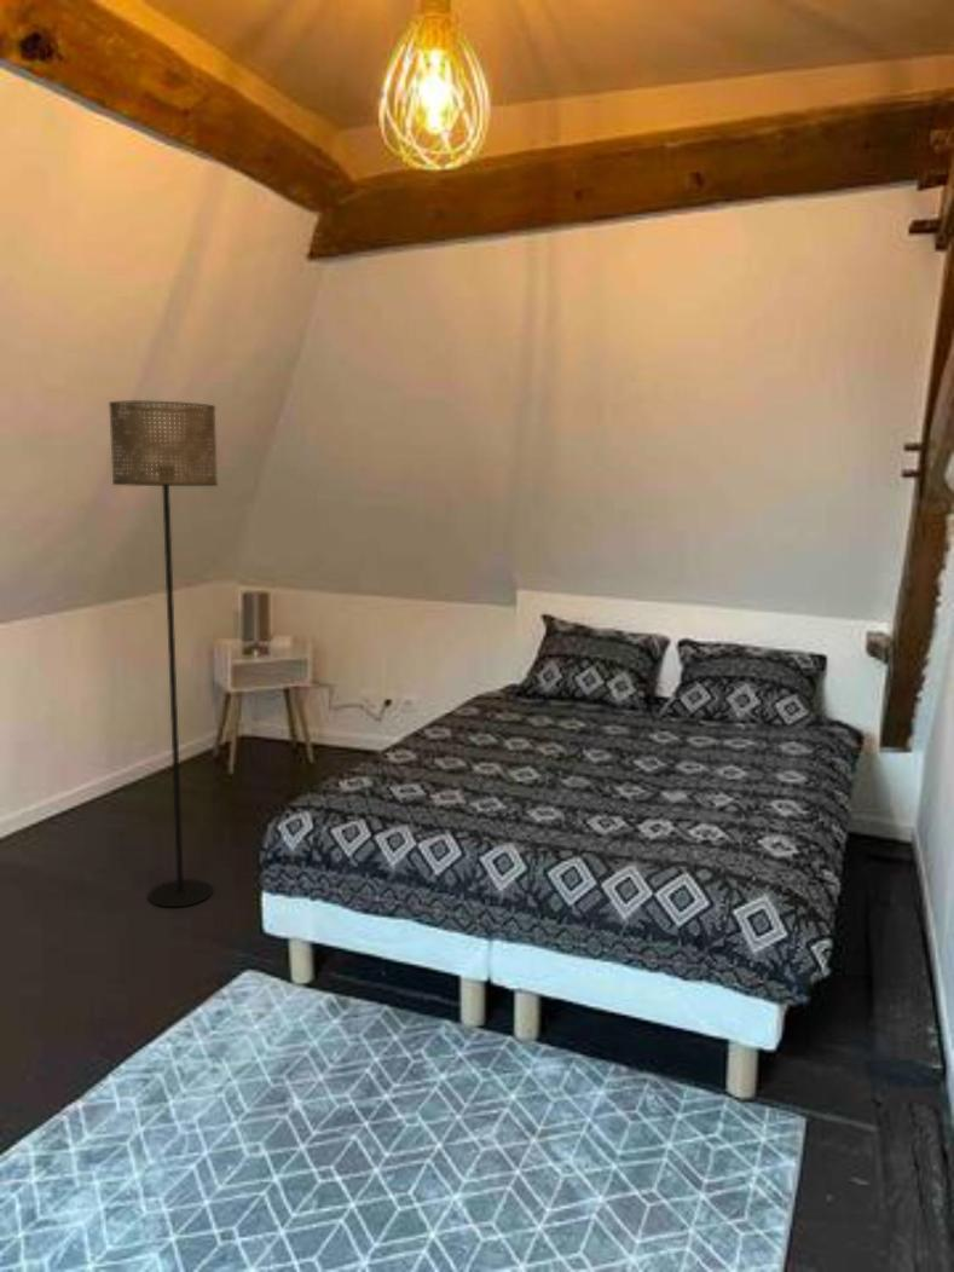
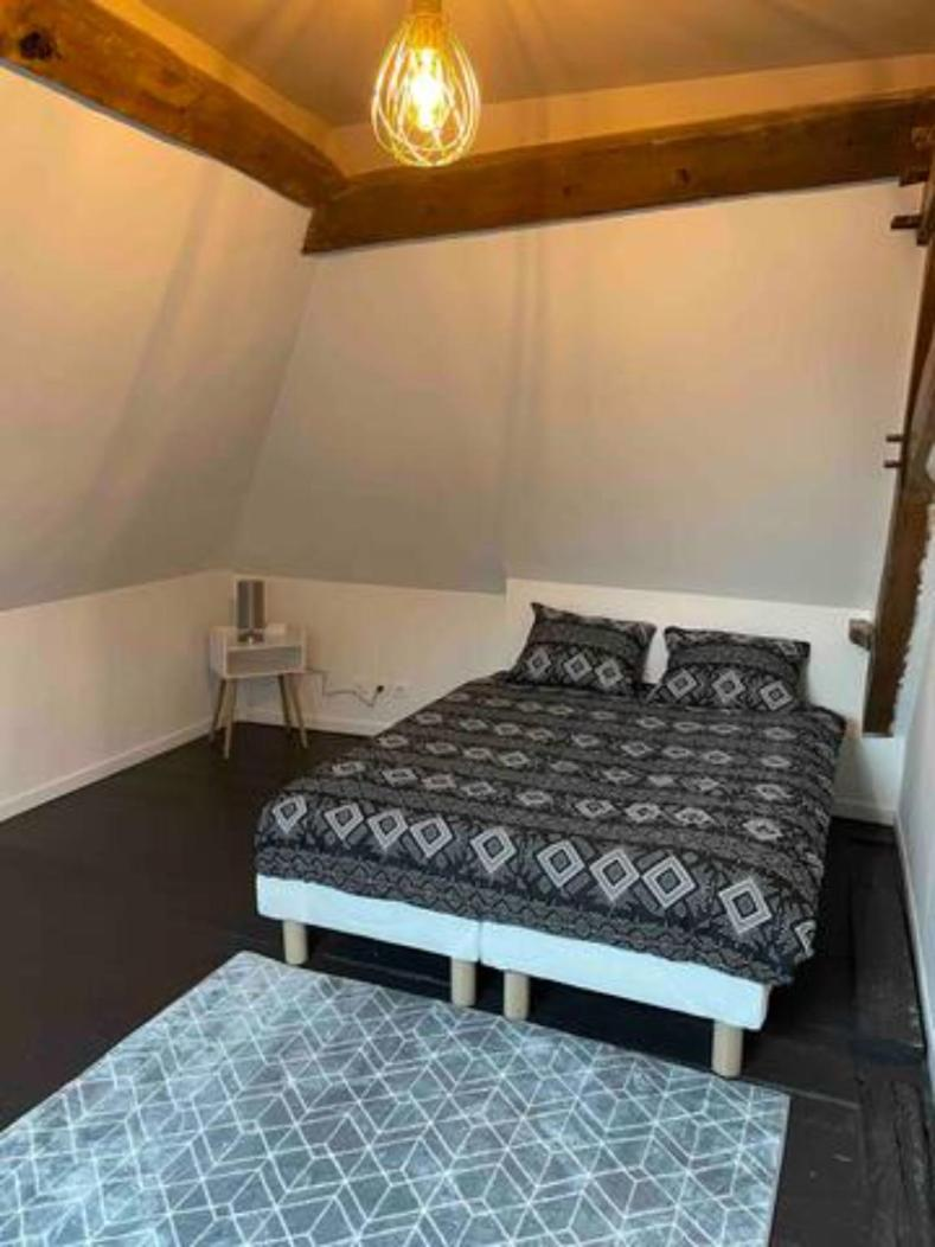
- floor lamp (172, 659)
